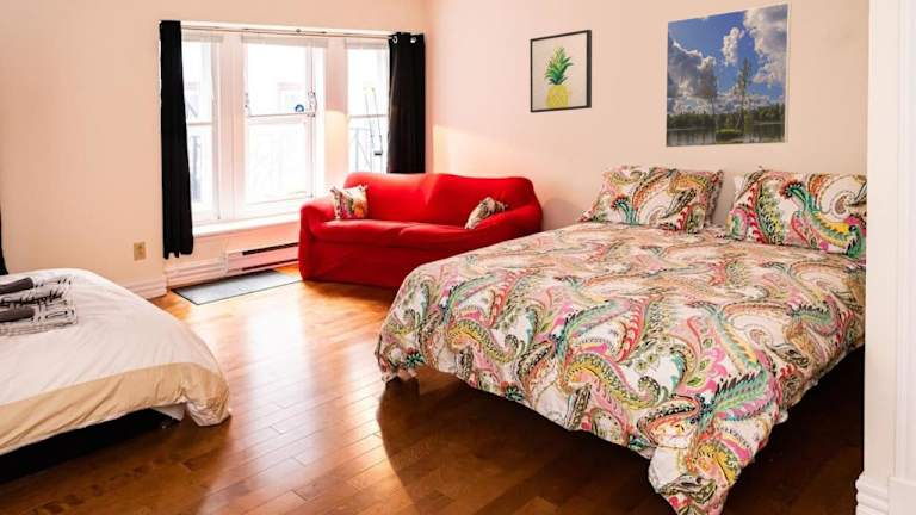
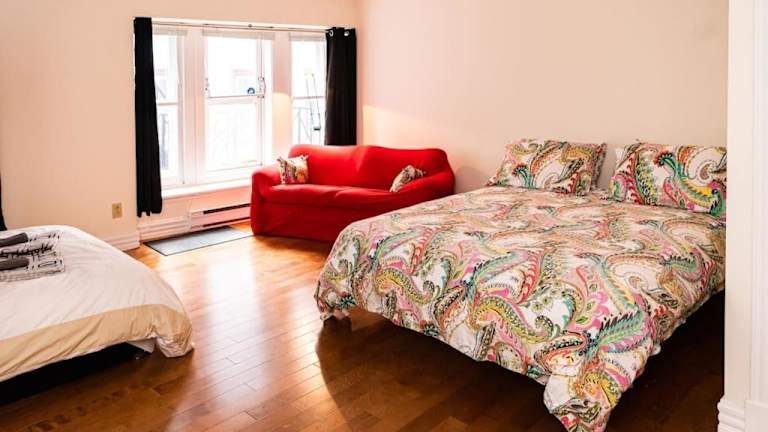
- wall art (559, 73)
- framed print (724, 79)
